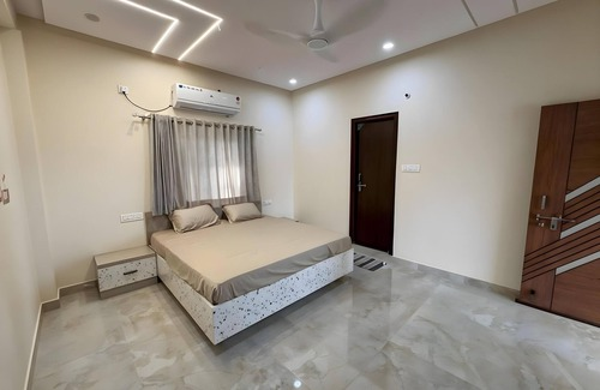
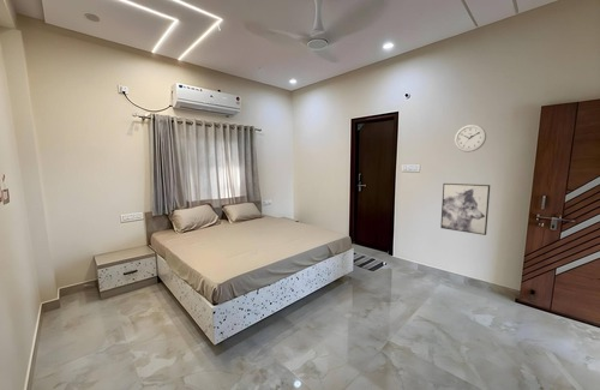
+ wall art (463, 208)
+ wall clock (469, 138)
